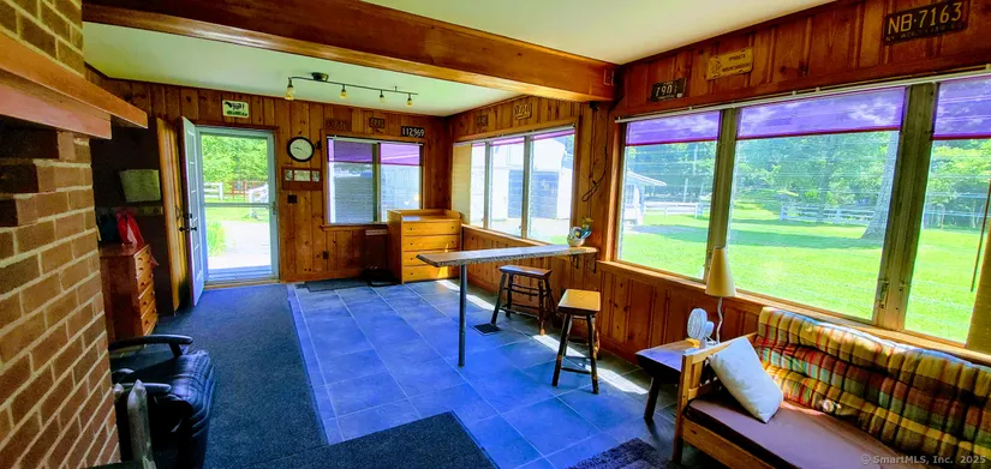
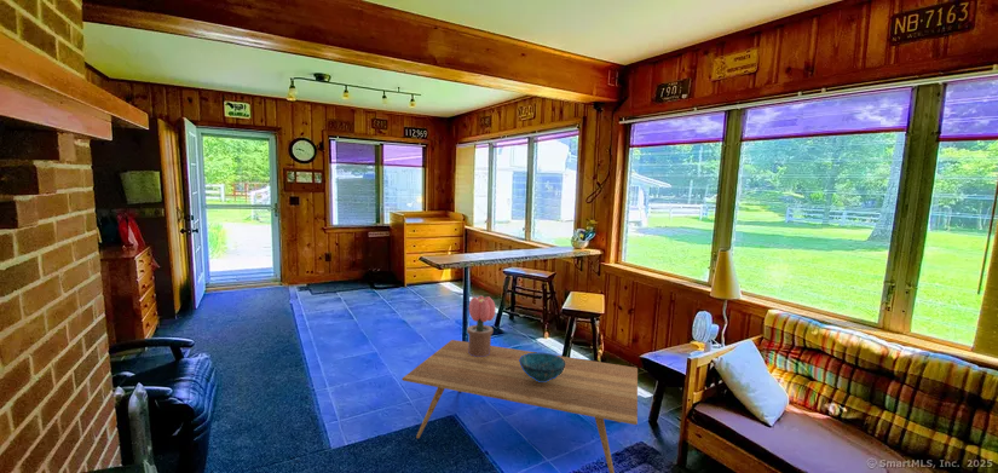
+ potted flower (480, 324)
+ decorative bowl (542, 369)
+ coffee table (524, 400)
